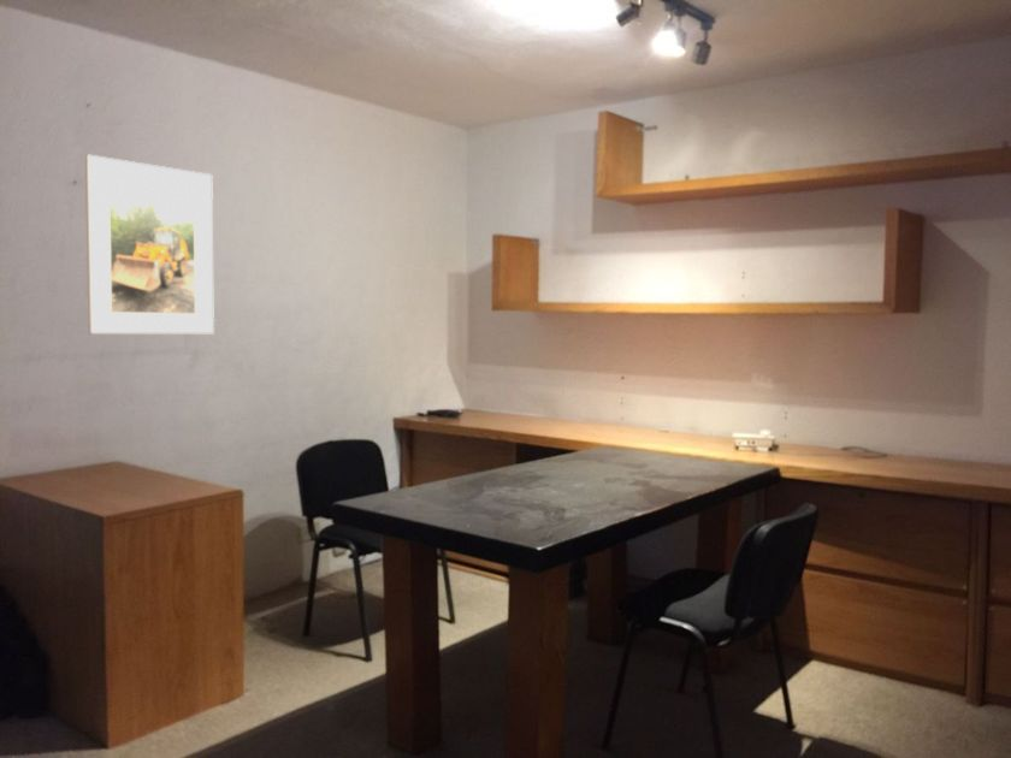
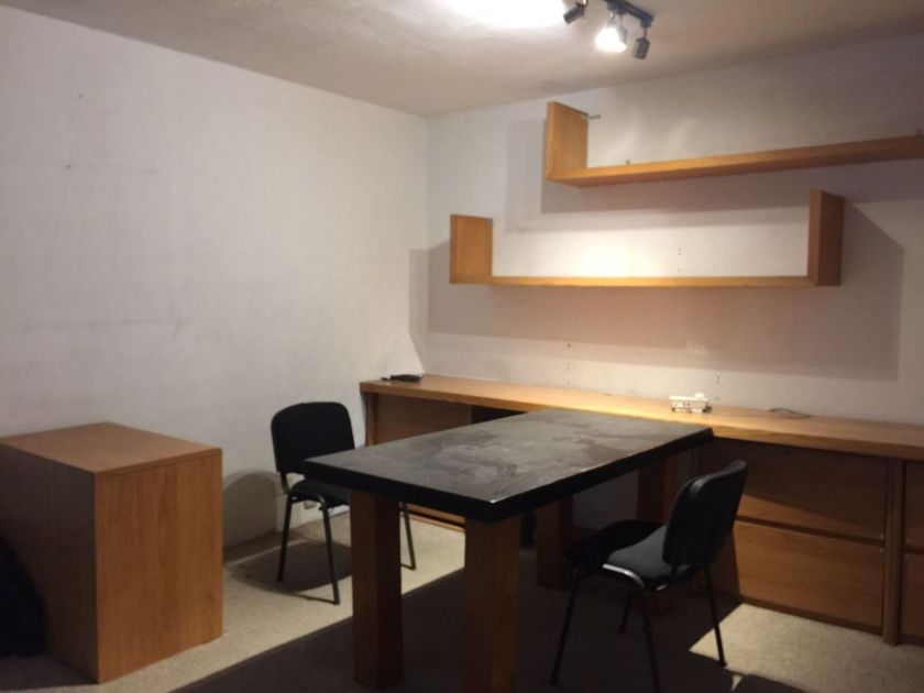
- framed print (153, 249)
